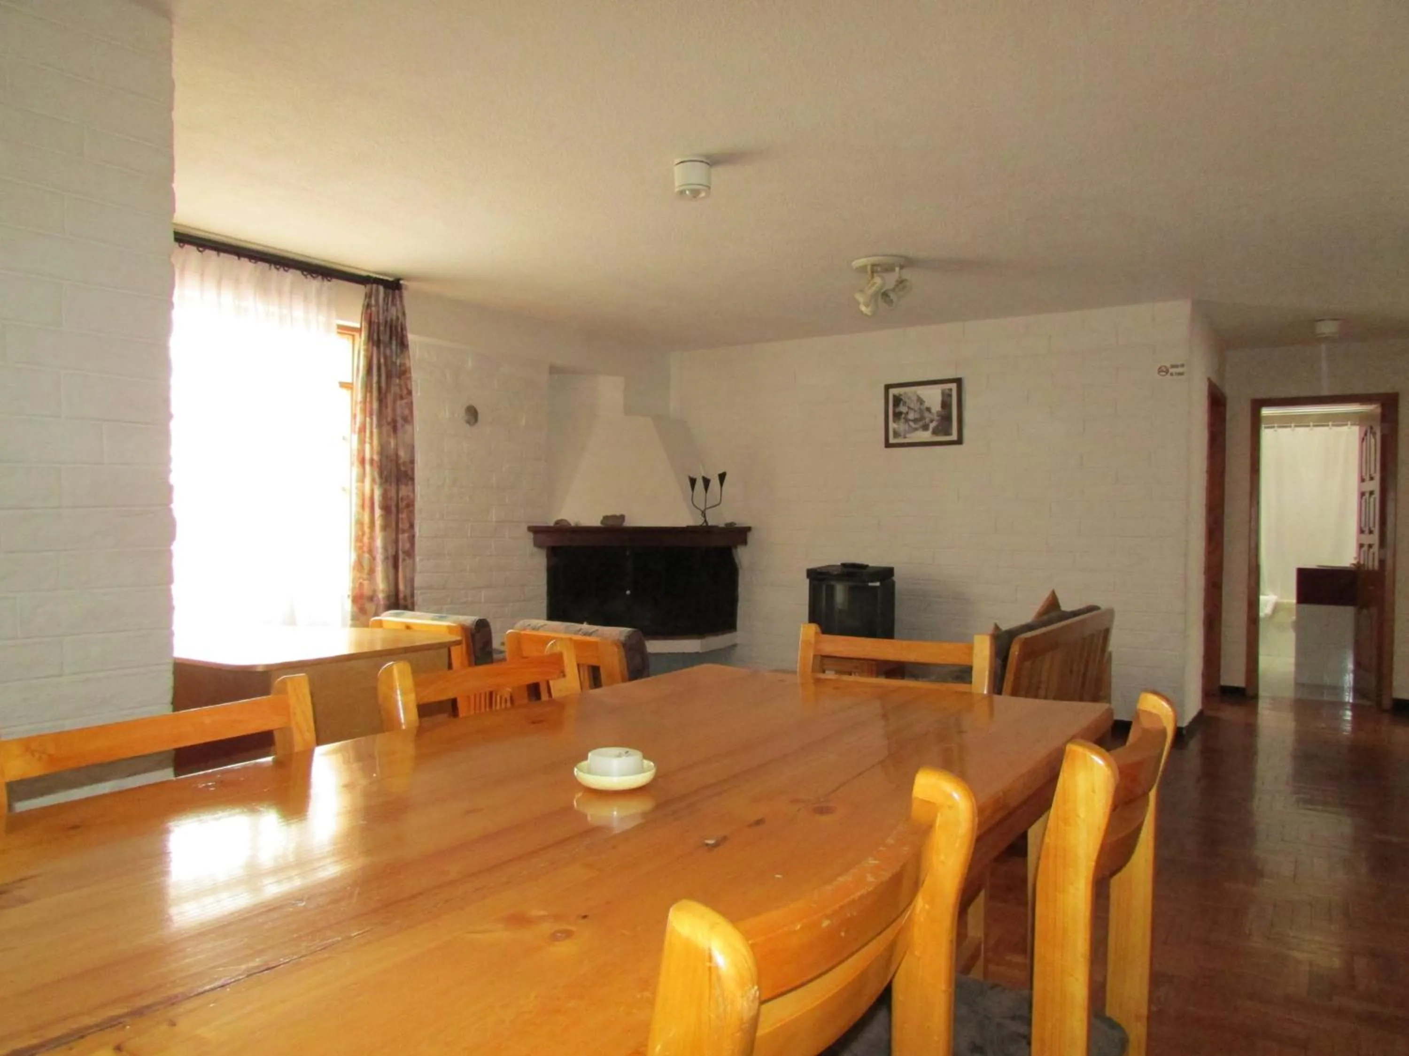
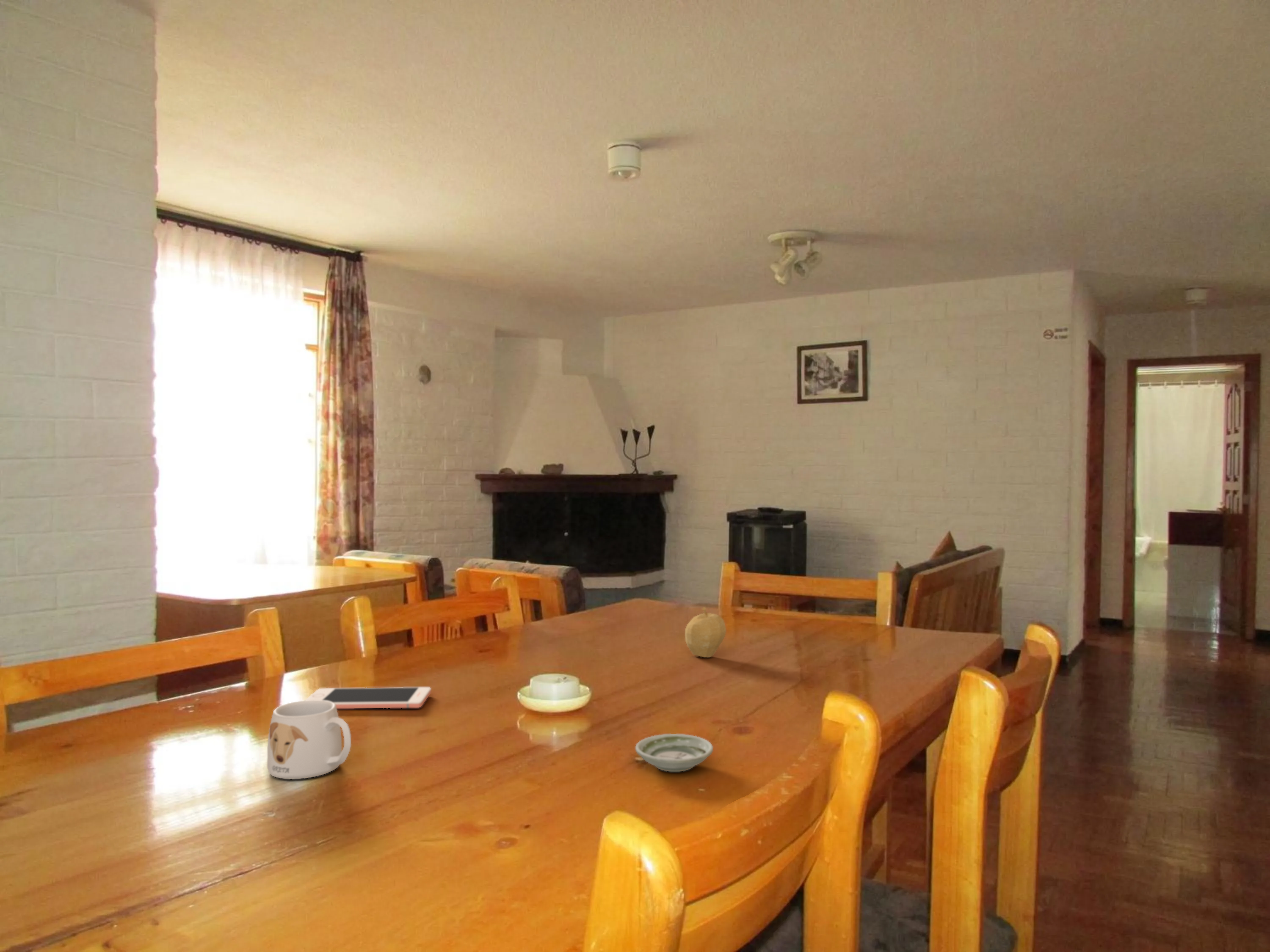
+ fruit (705, 630)
+ cell phone (368, 698)
+ saucer (674, 755)
+ mug (315, 740)
